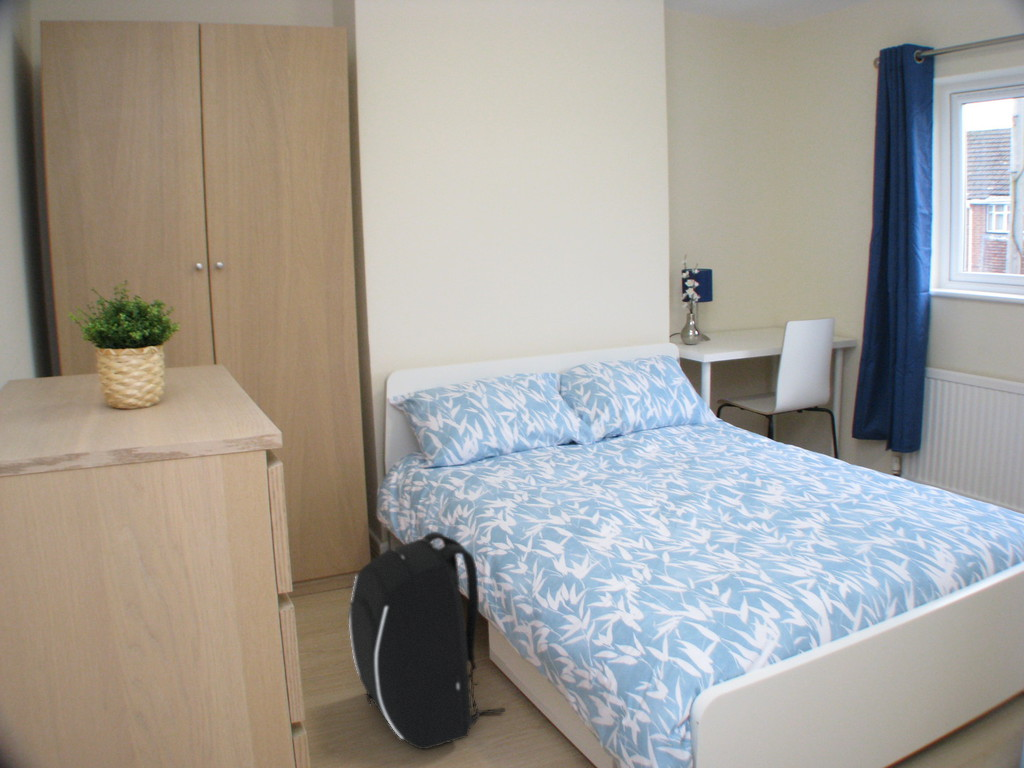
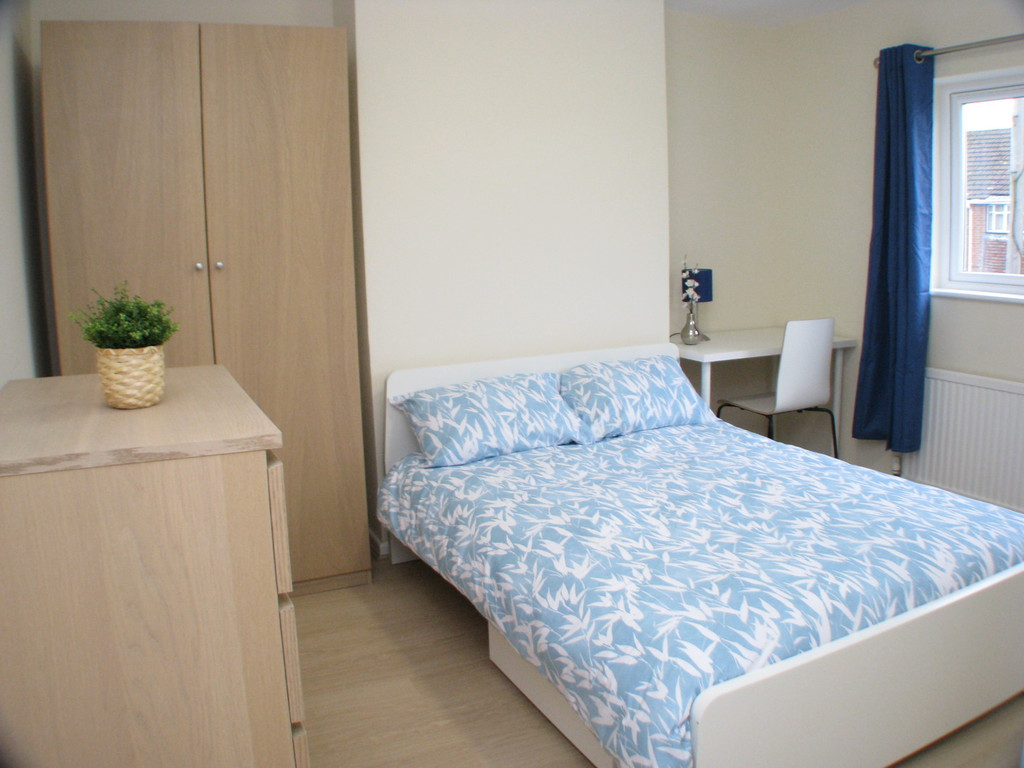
- backpack (426, 628)
